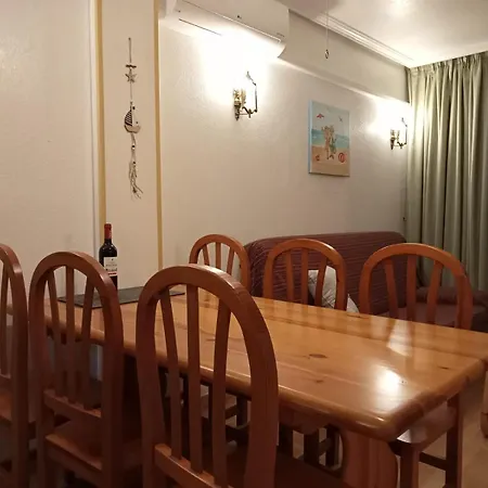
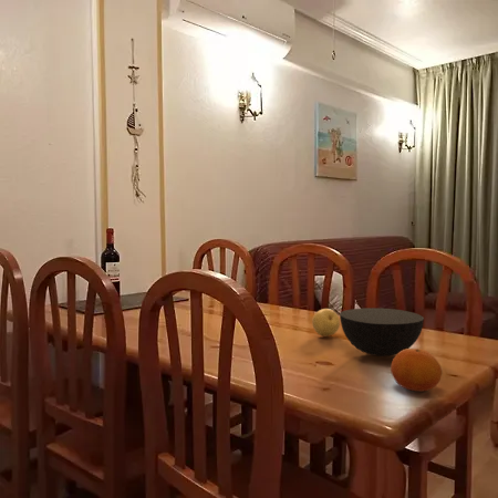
+ bowl (380, 334)
+ fruit (415, 369)
+ mandarin orange (325, 322)
